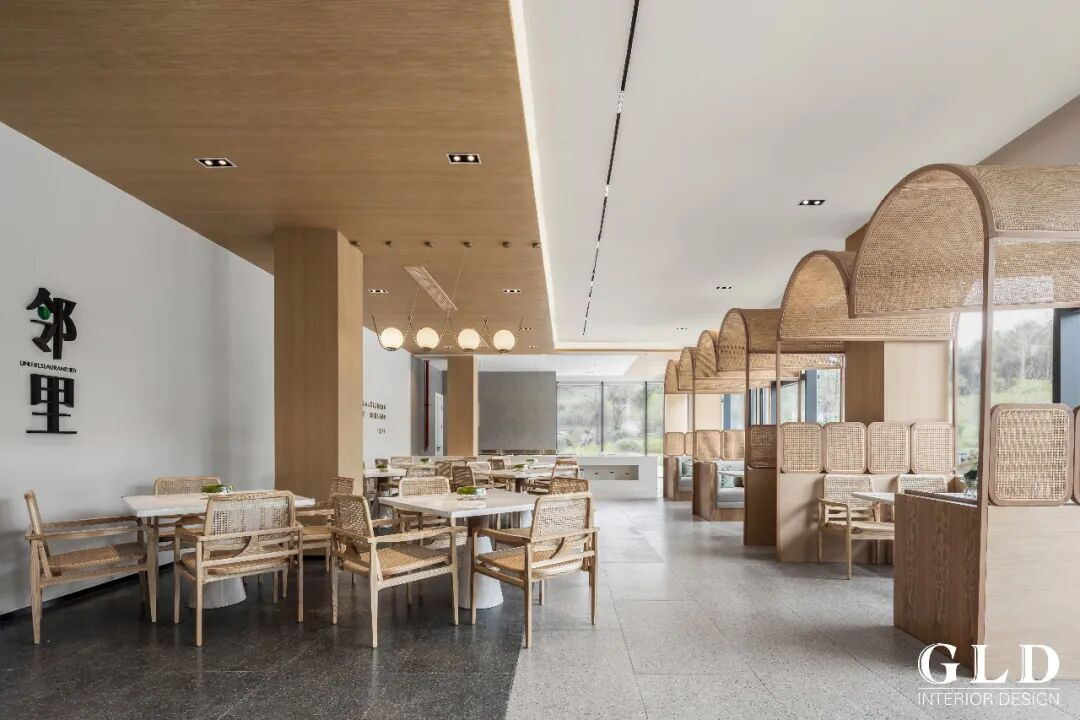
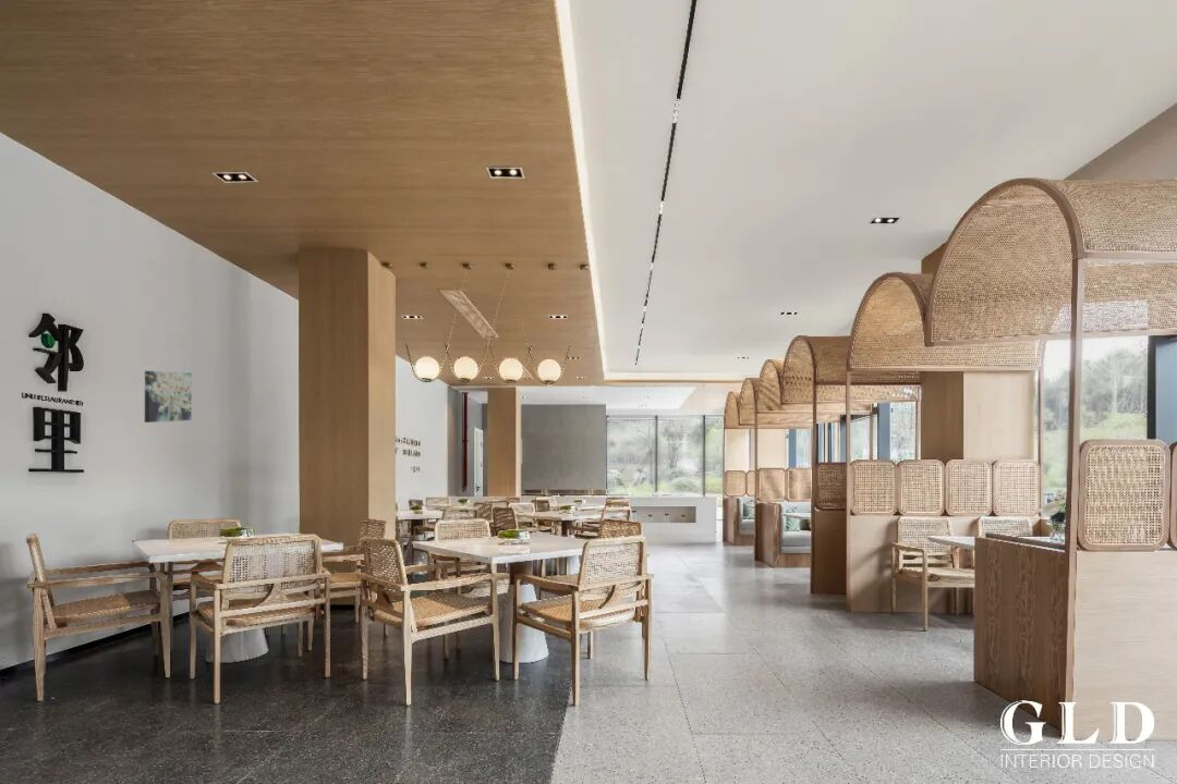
+ wall art (169, 396)
